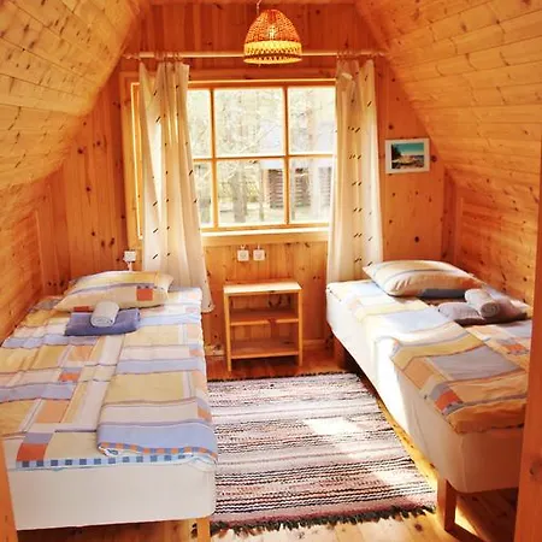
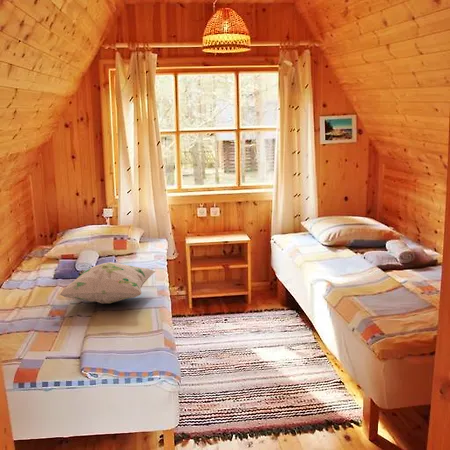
+ decorative pillow (108, 281)
